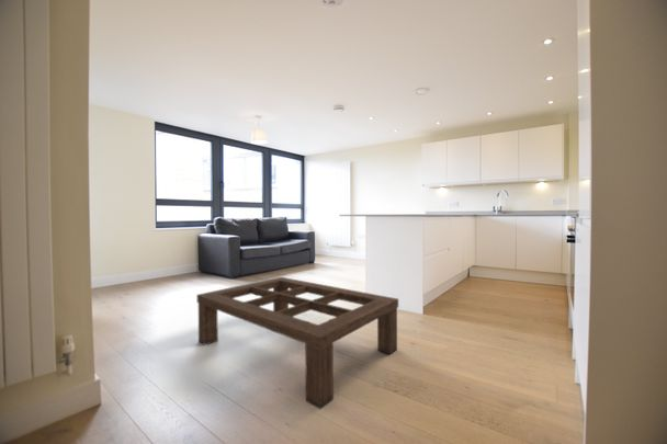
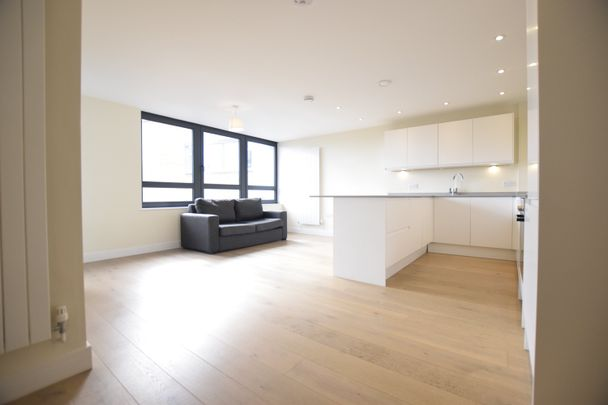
- coffee table (294, 320)
